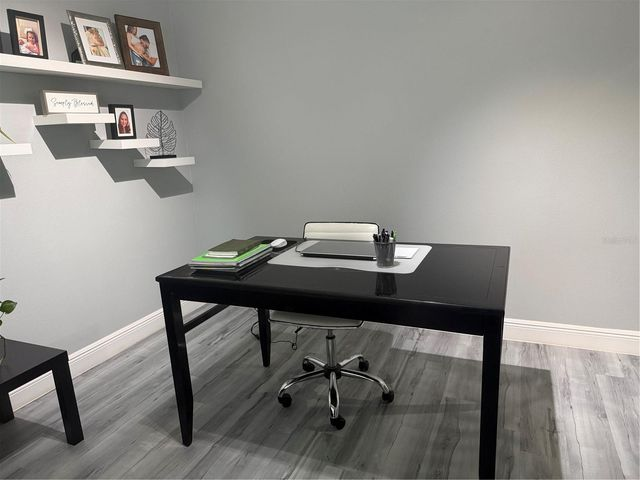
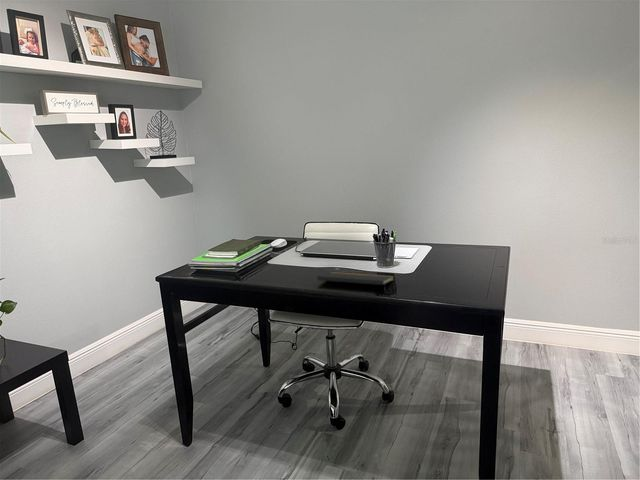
+ notepad (356, 278)
